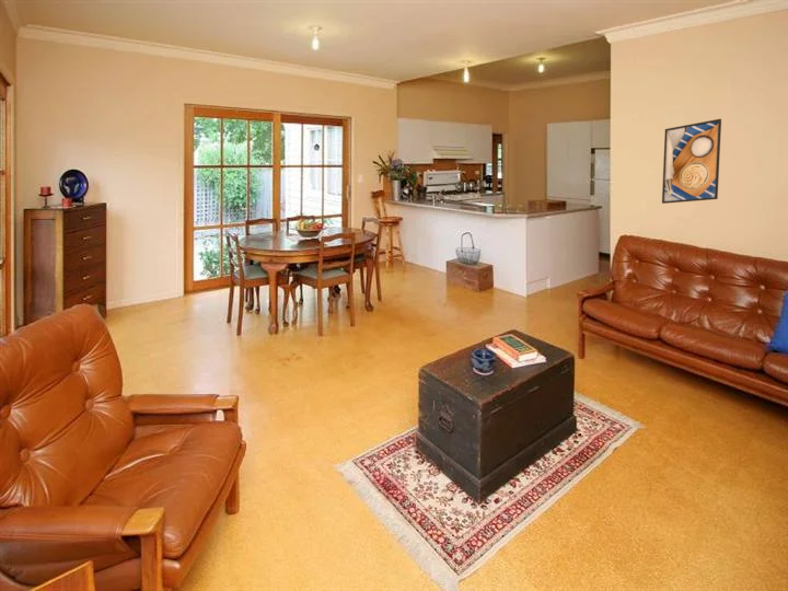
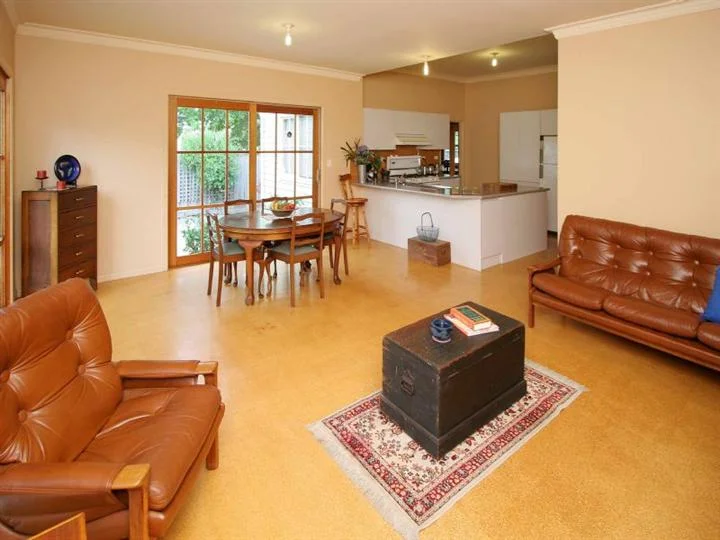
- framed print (690, 162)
